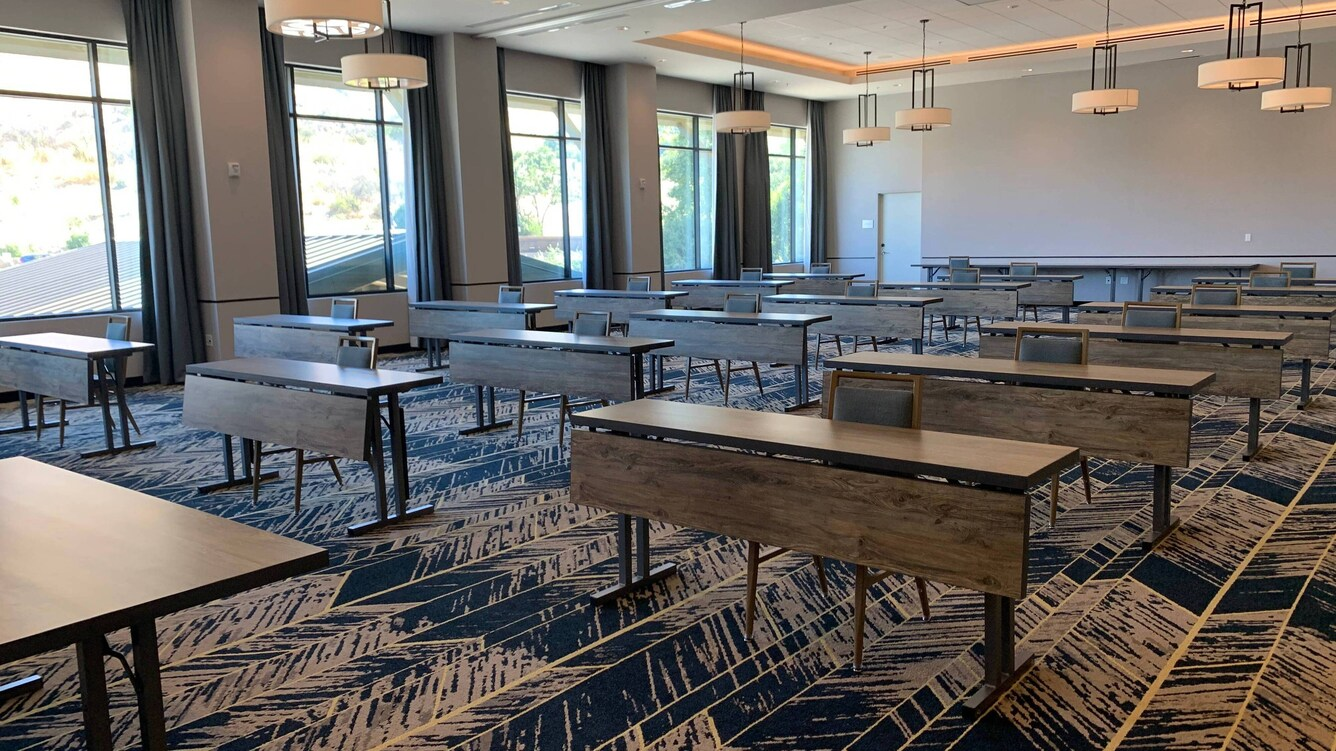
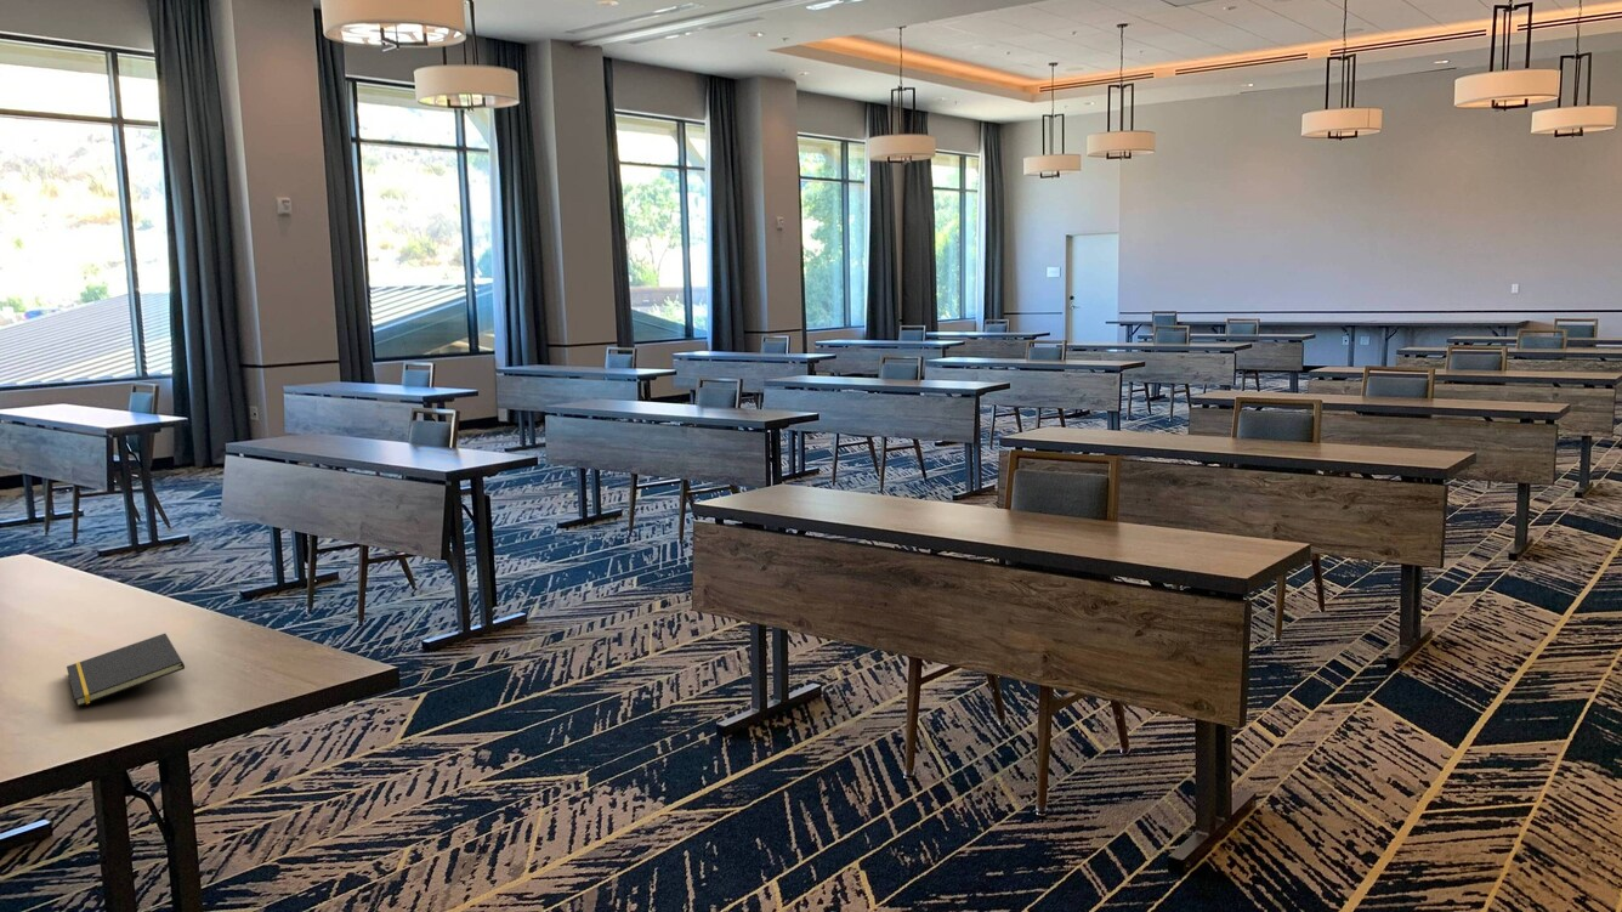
+ notepad (124, 667)
